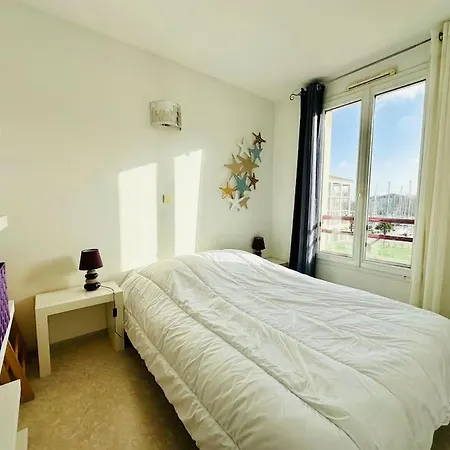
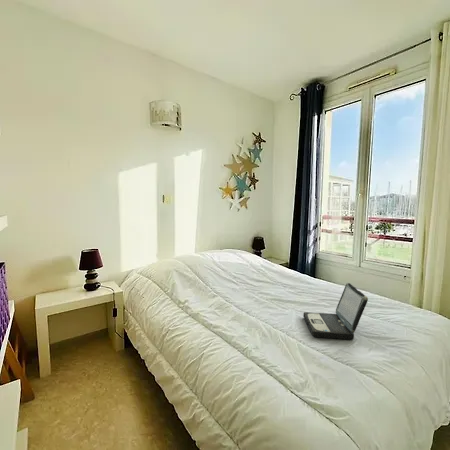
+ laptop (336, 308)
